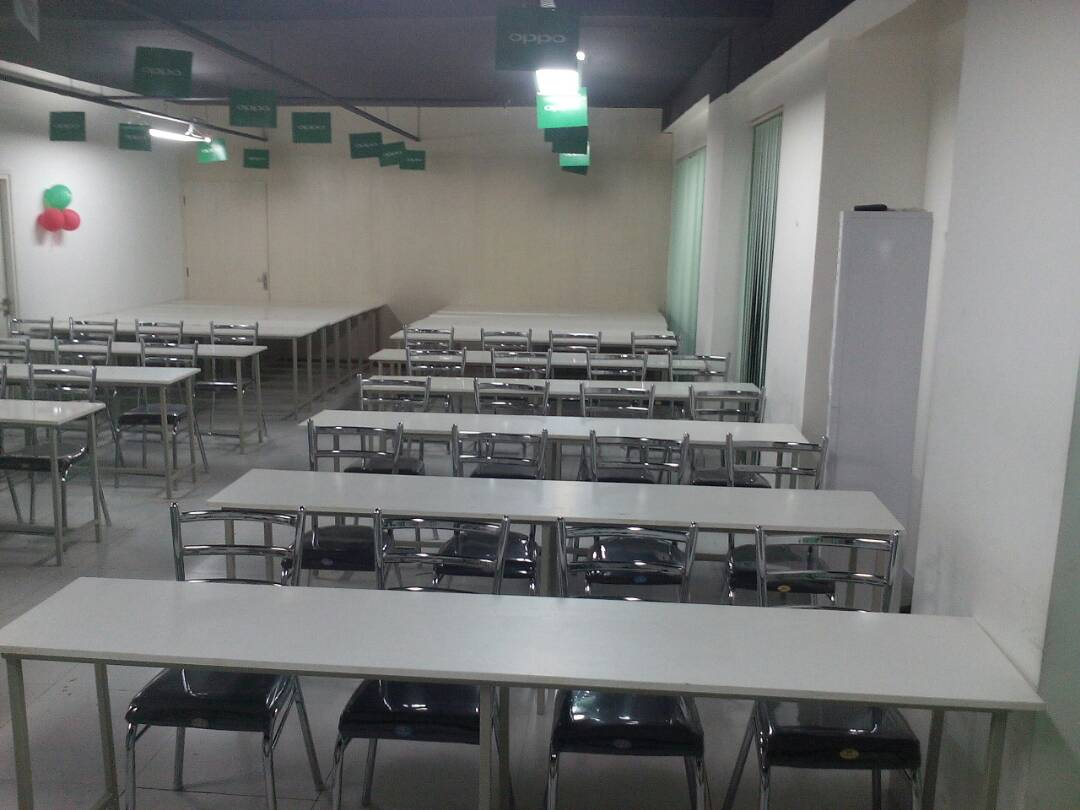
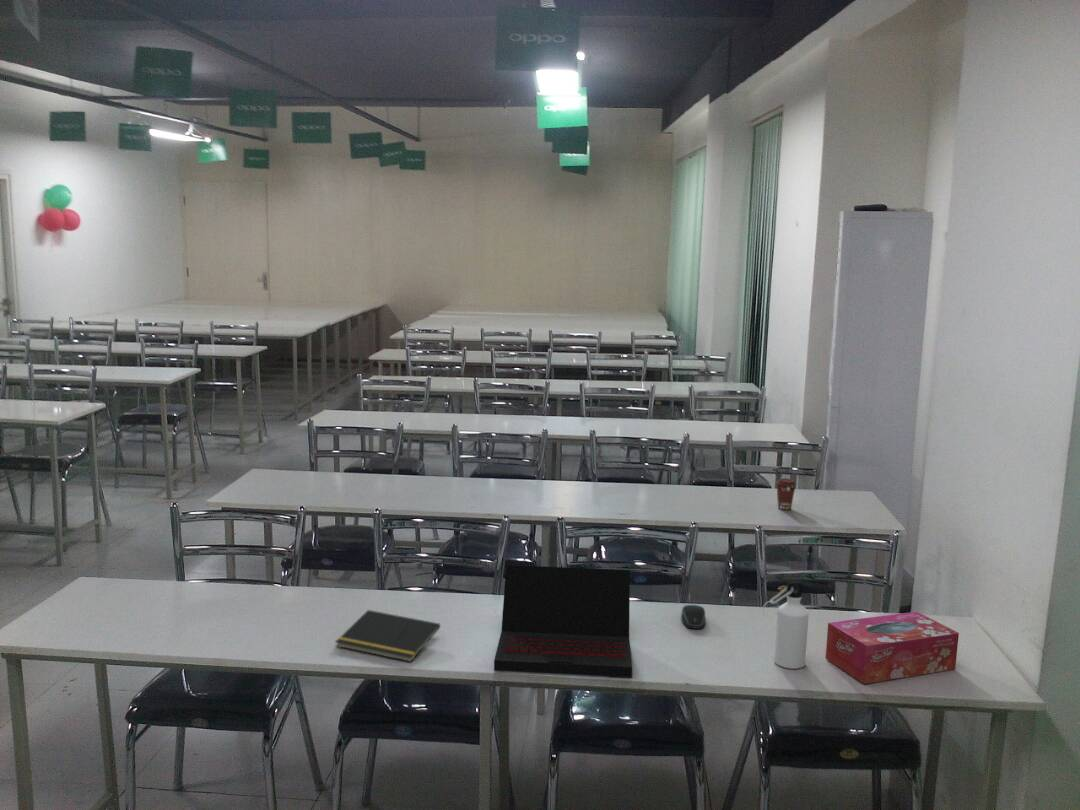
+ water bottle (784, 622)
+ notepad (388, 634)
+ laptop (565, 616)
+ coffee cup (785, 494)
+ tissue box (891, 645)
+ computer mouse (693, 614)
